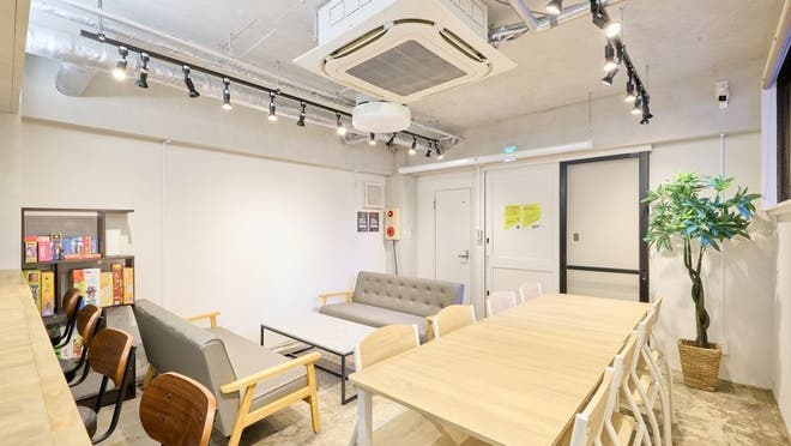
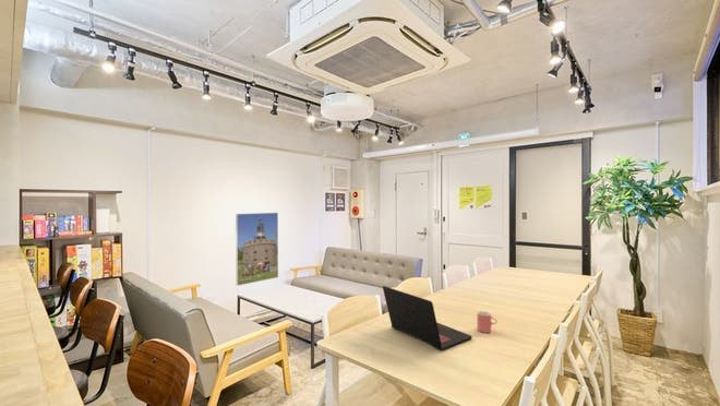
+ cup (487, 322)
+ laptop (425, 311)
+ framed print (257, 247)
